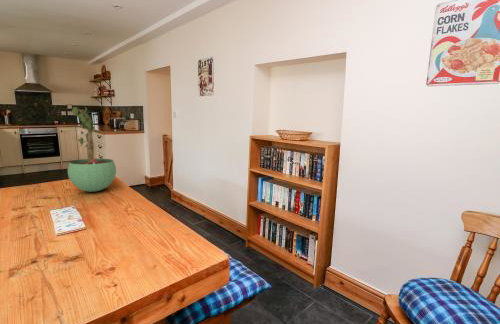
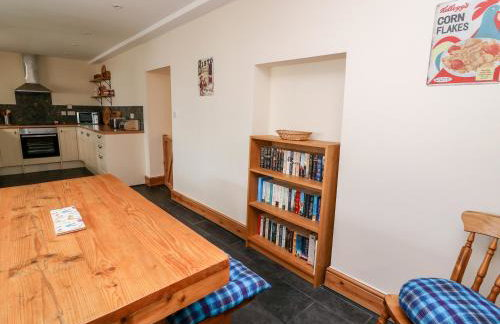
- potted plant (91, 150)
